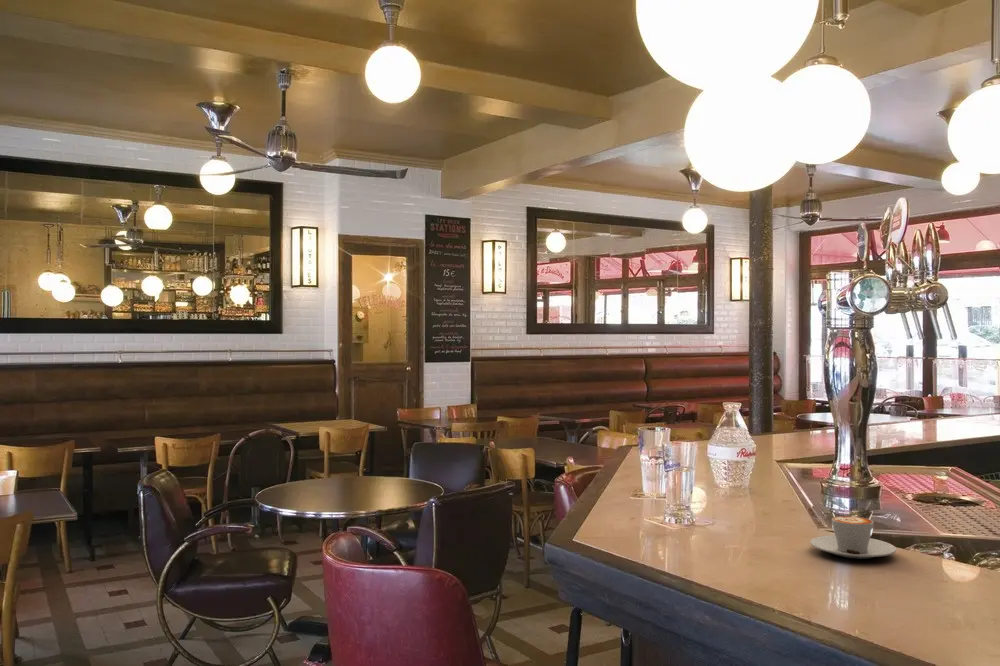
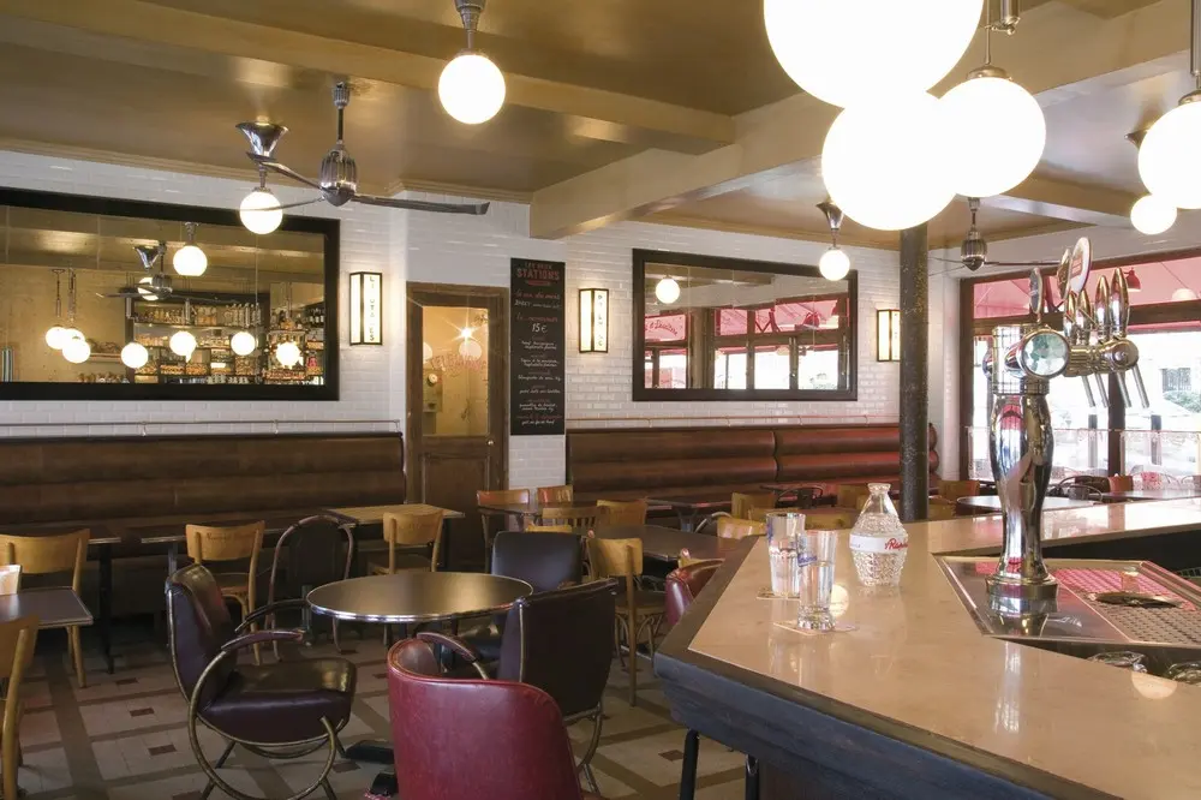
- coffee cup (852, 536)
